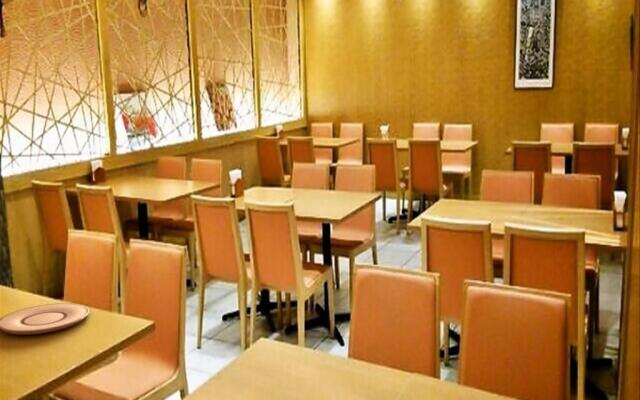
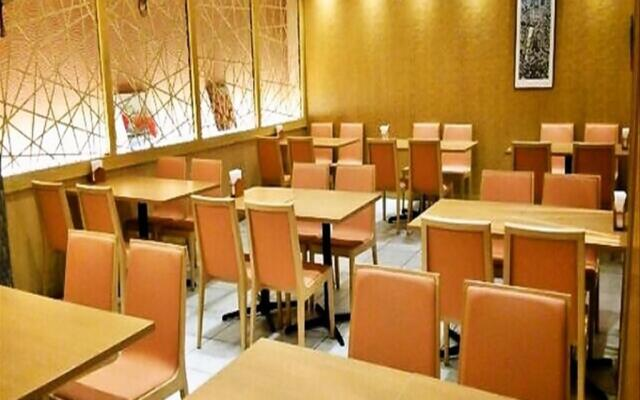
- plate (44, 318)
